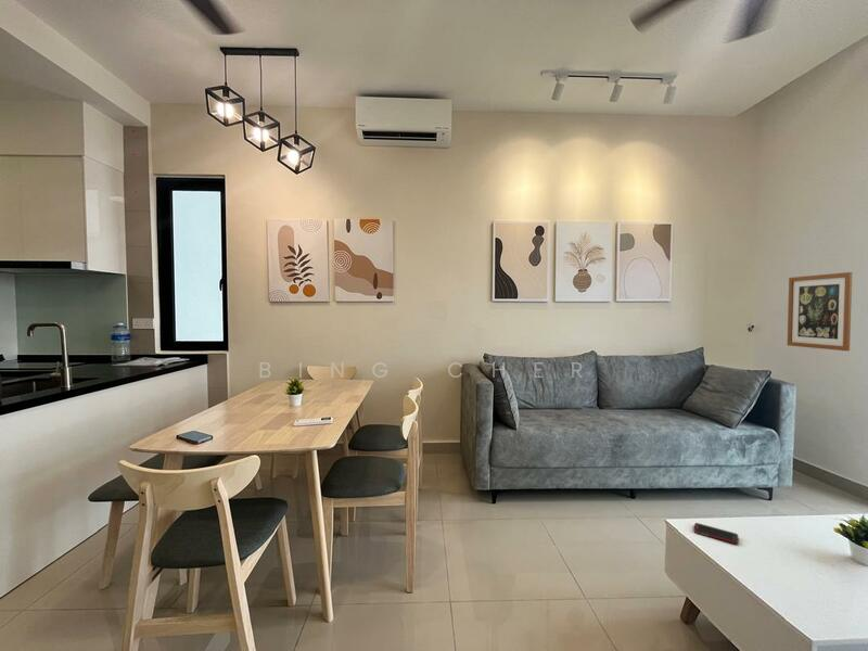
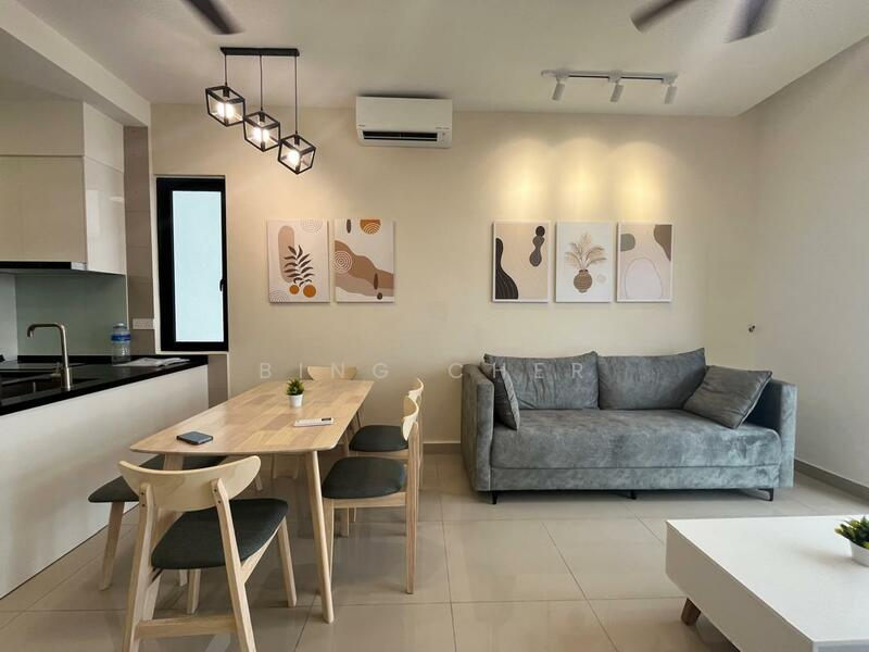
- cell phone (715, 533)
- wall art (817, 311)
